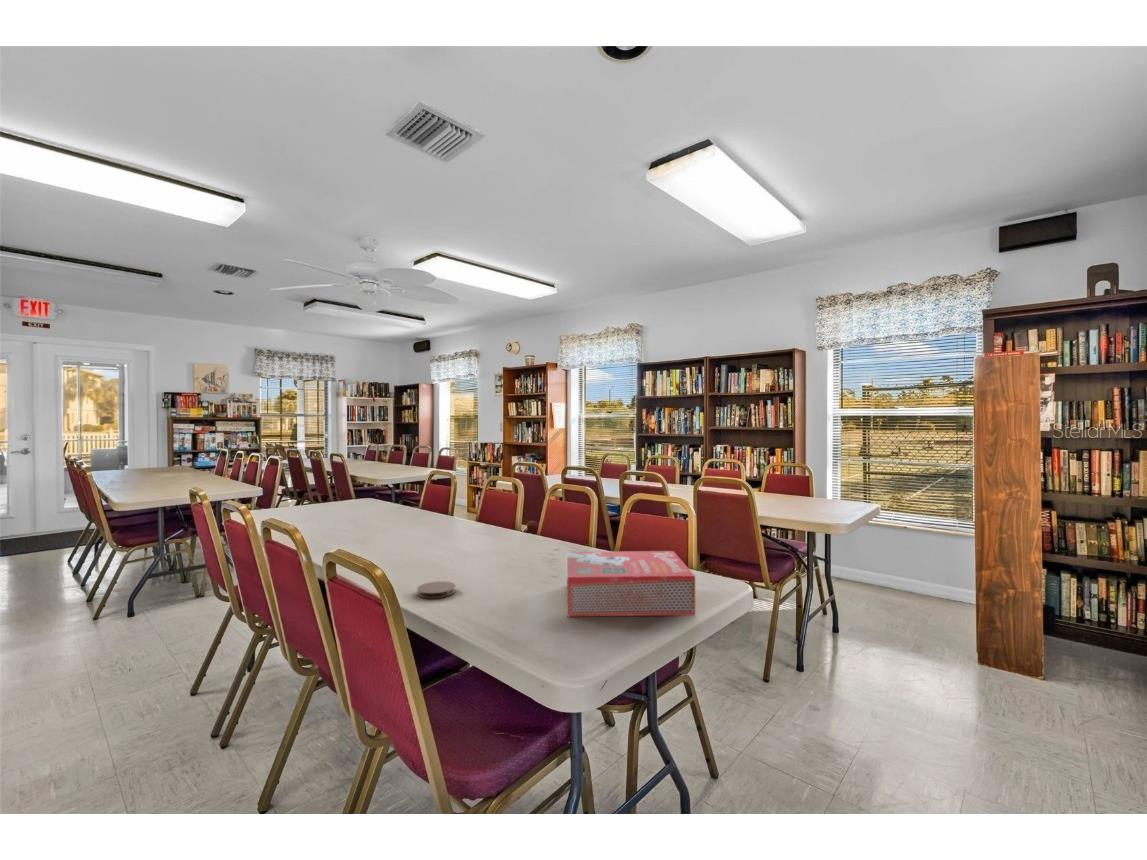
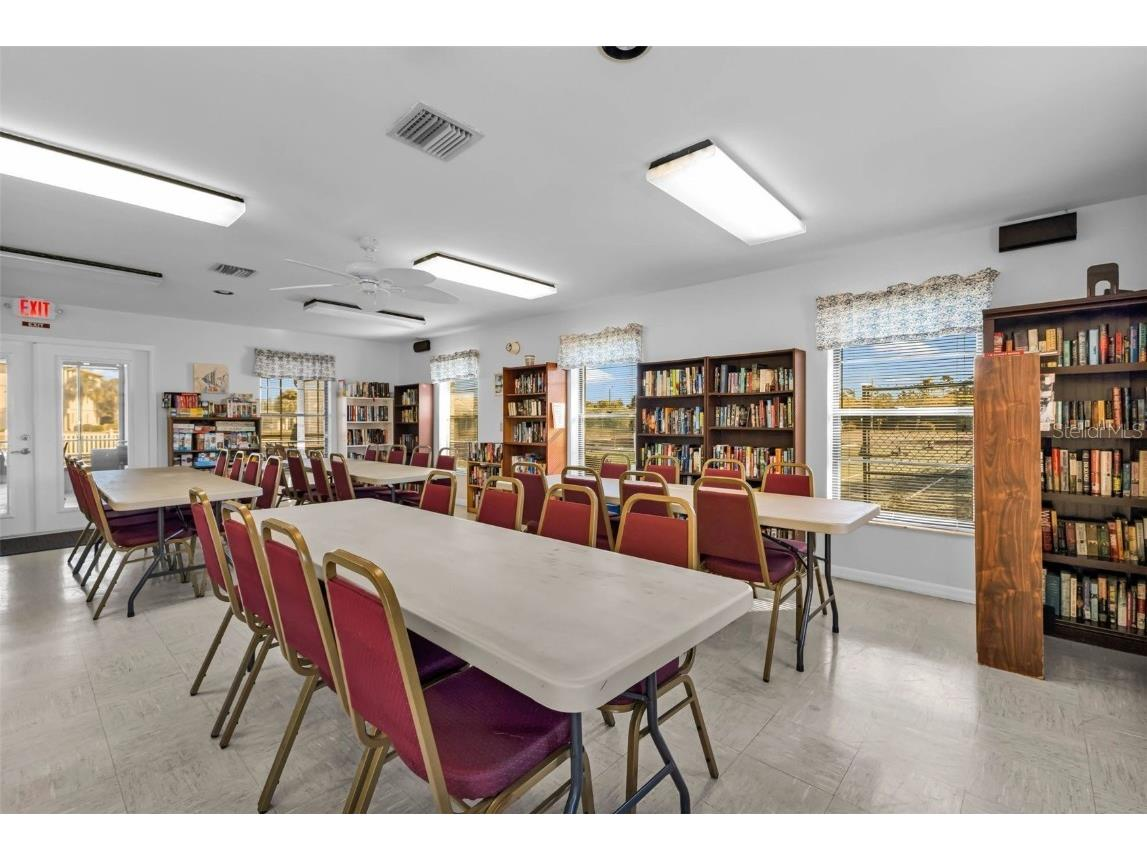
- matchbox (625, 580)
- coaster (436, 589)
